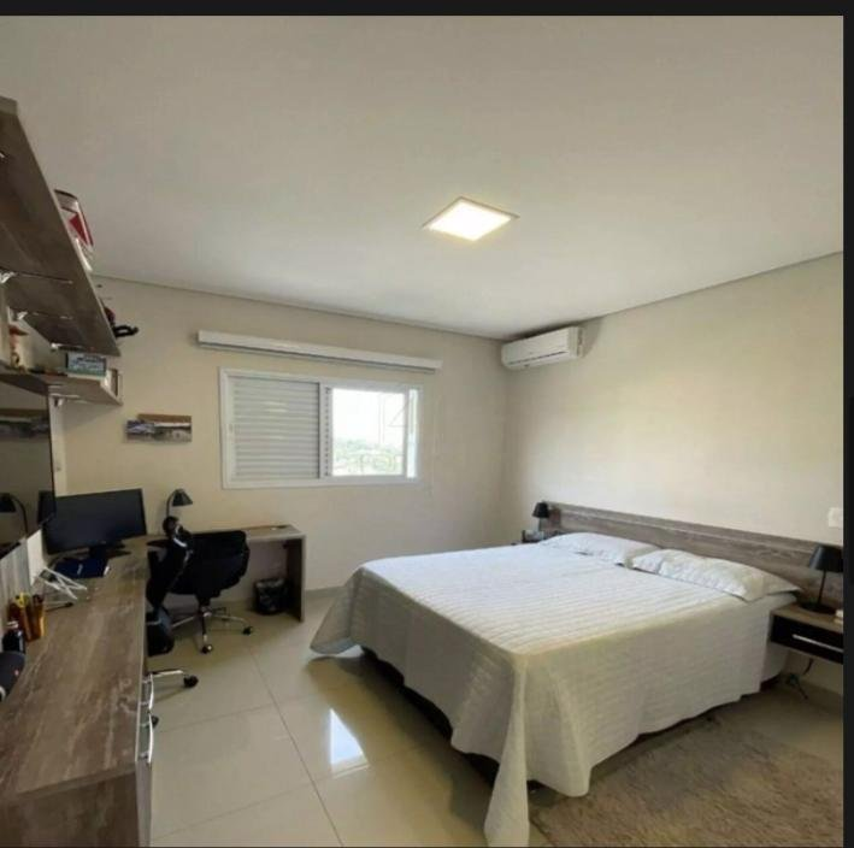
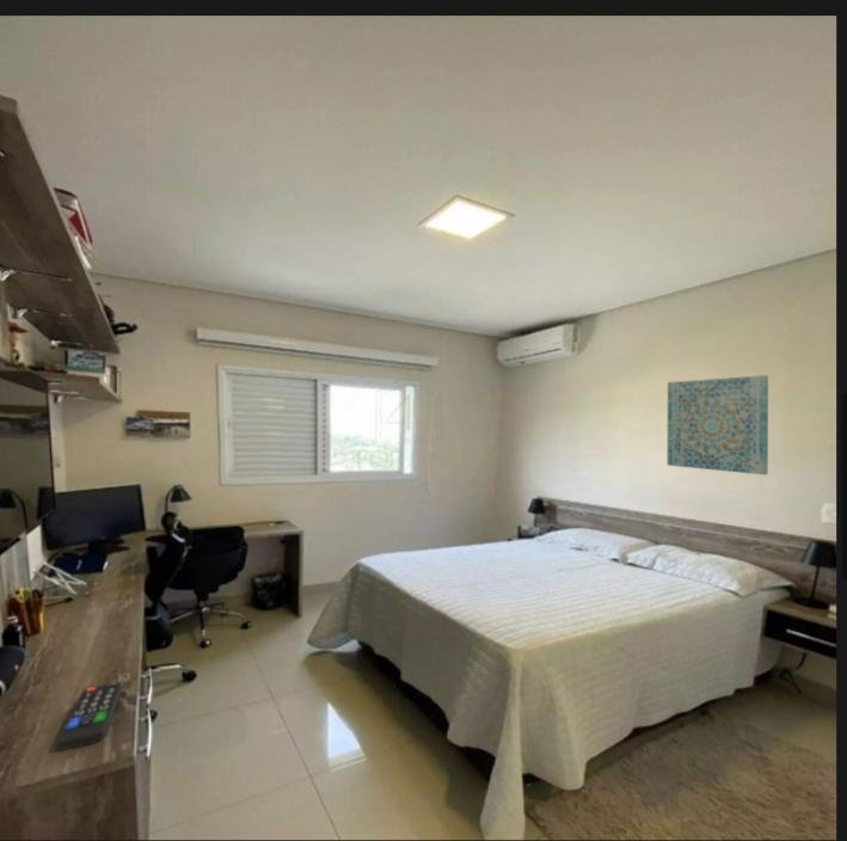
+ wall art (713, 424)
+ remote control (92, 712)
